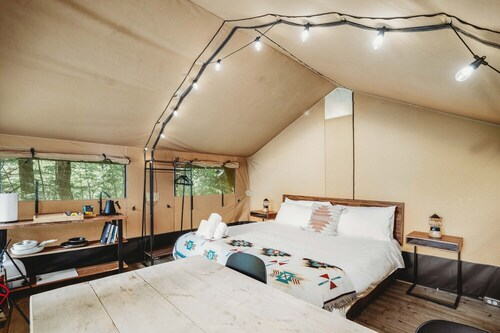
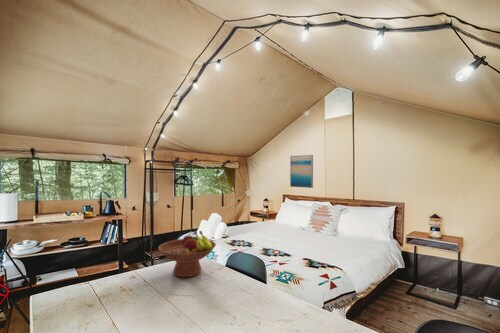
+ wall art (301, 171)
+ fruit bowl (187, 253)
